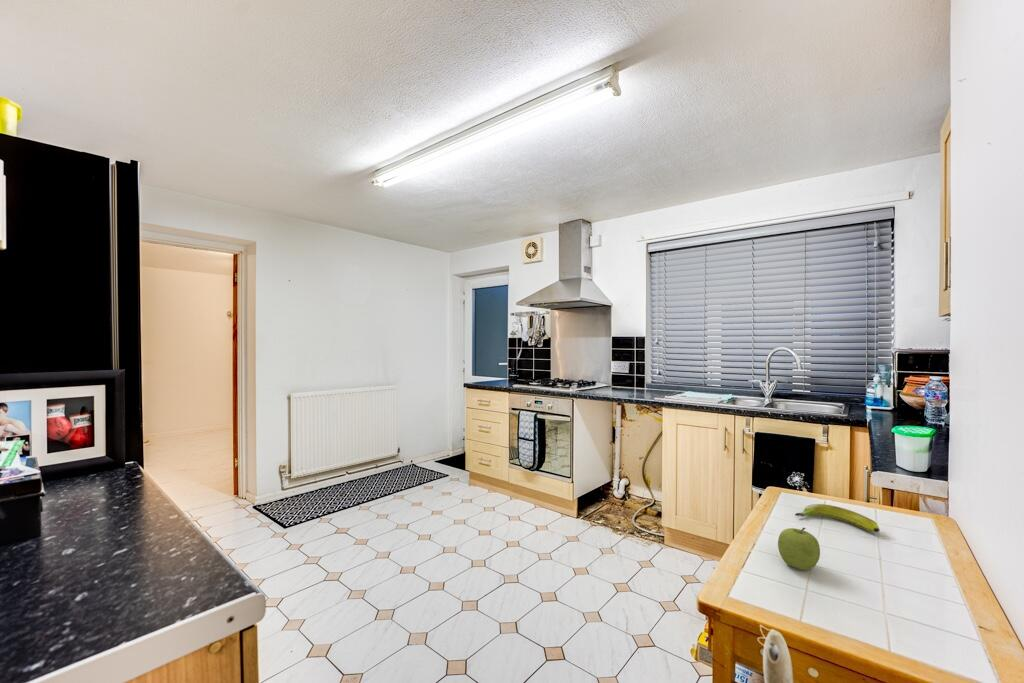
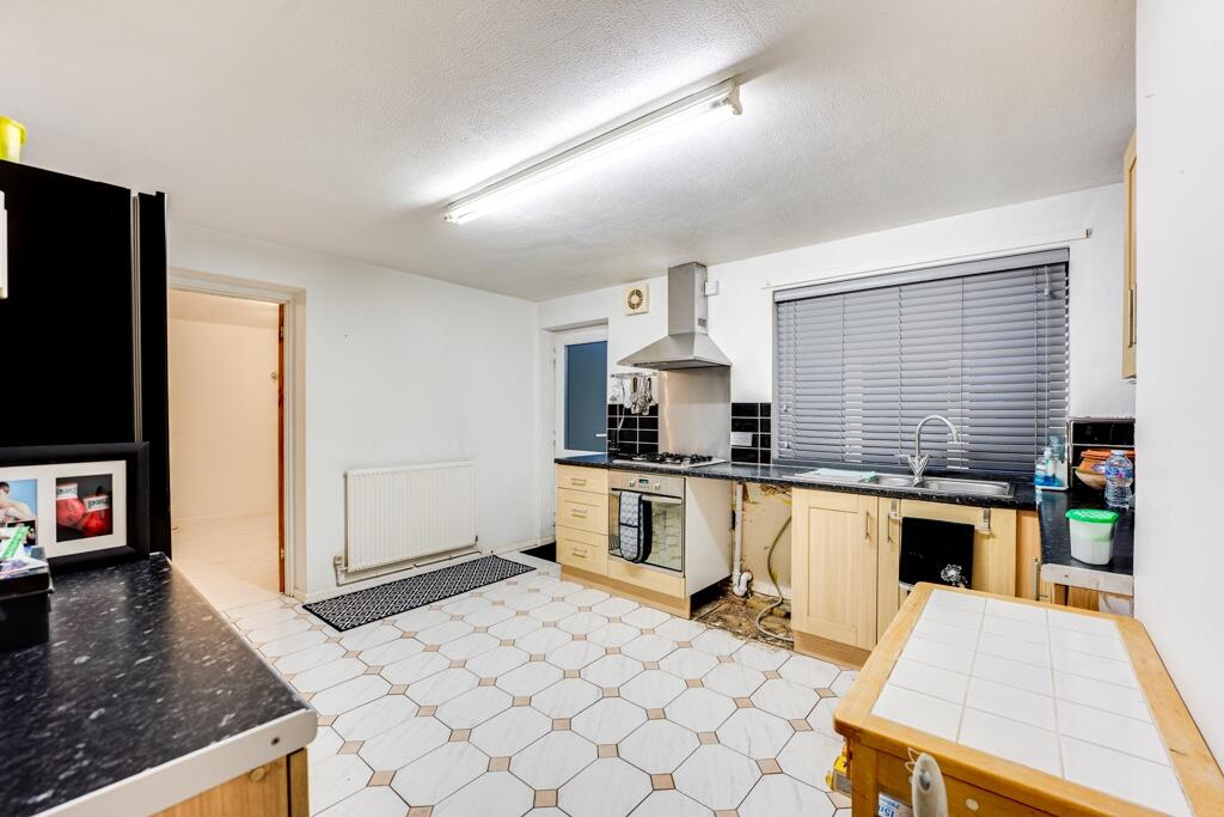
- banana (837, 516)
- fruit (798, 546)
